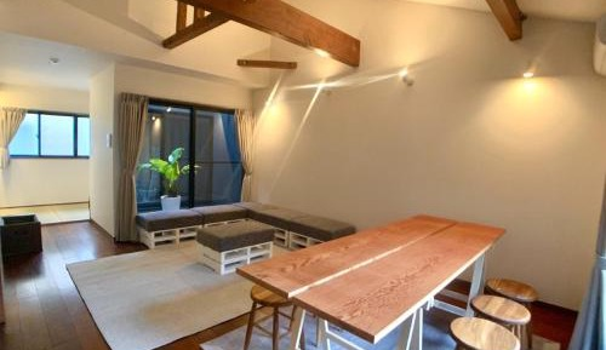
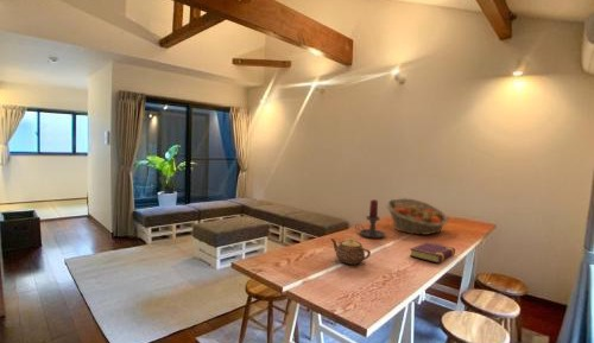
+ candle holder (369, 216)
+ book (432, 252)
+ teapot (348, 249)
+ fruit basket (416, 215)
